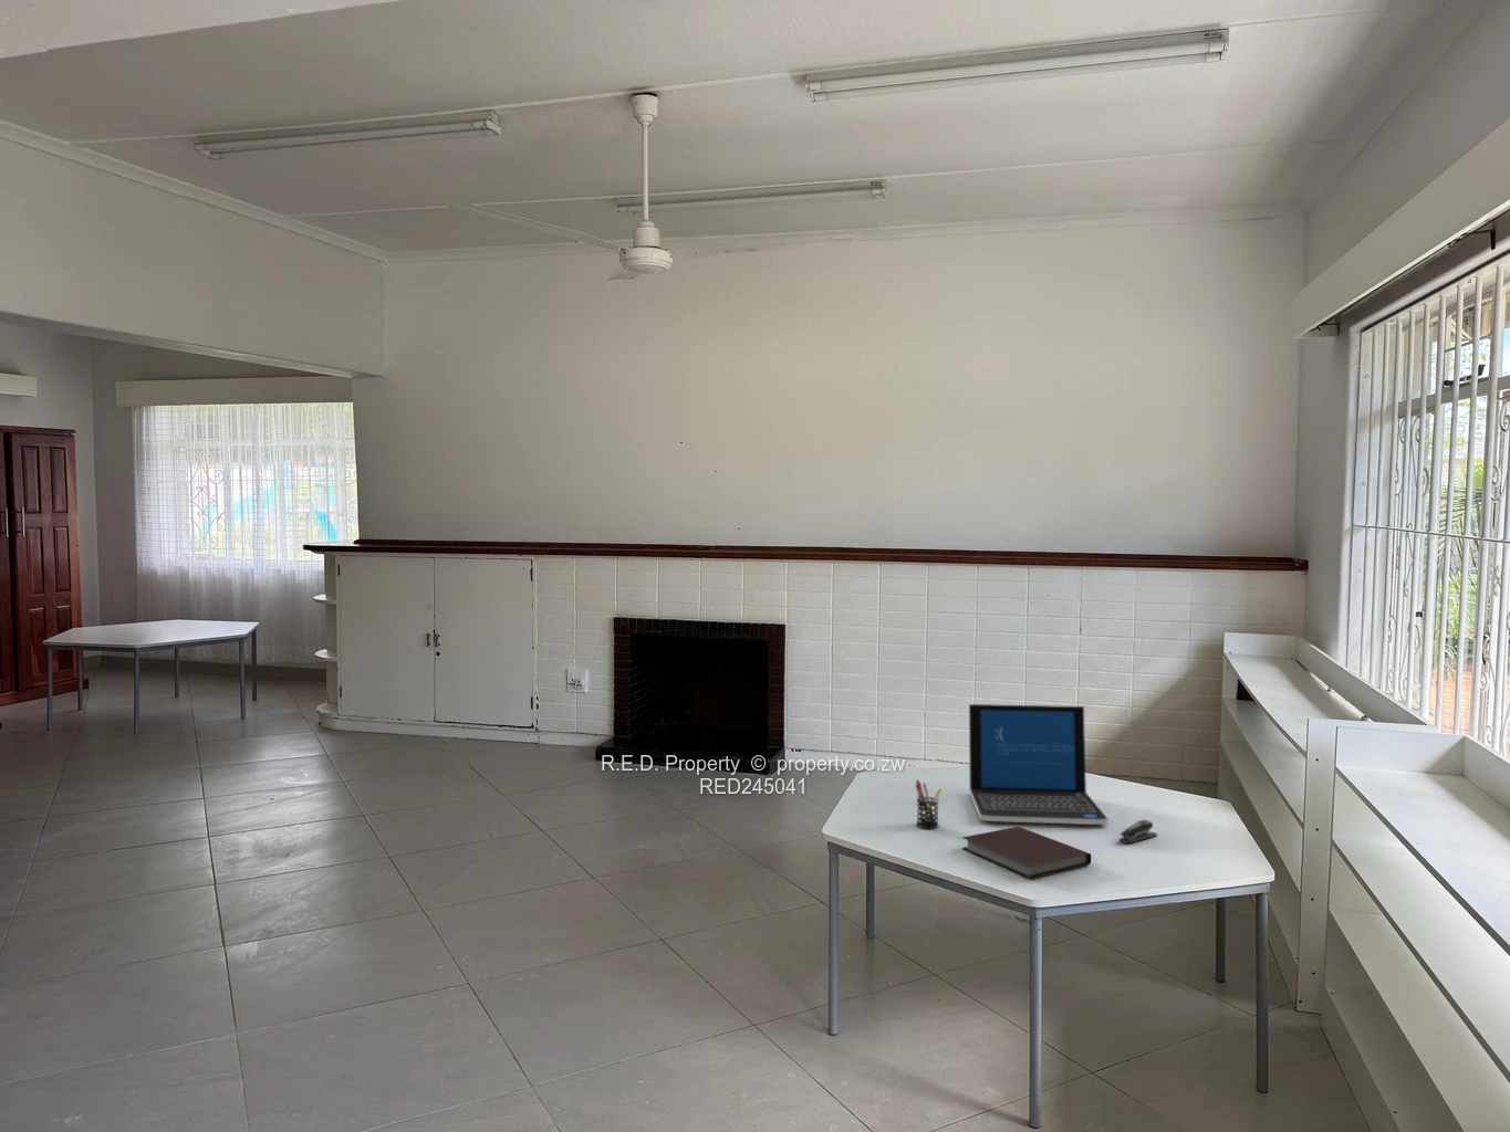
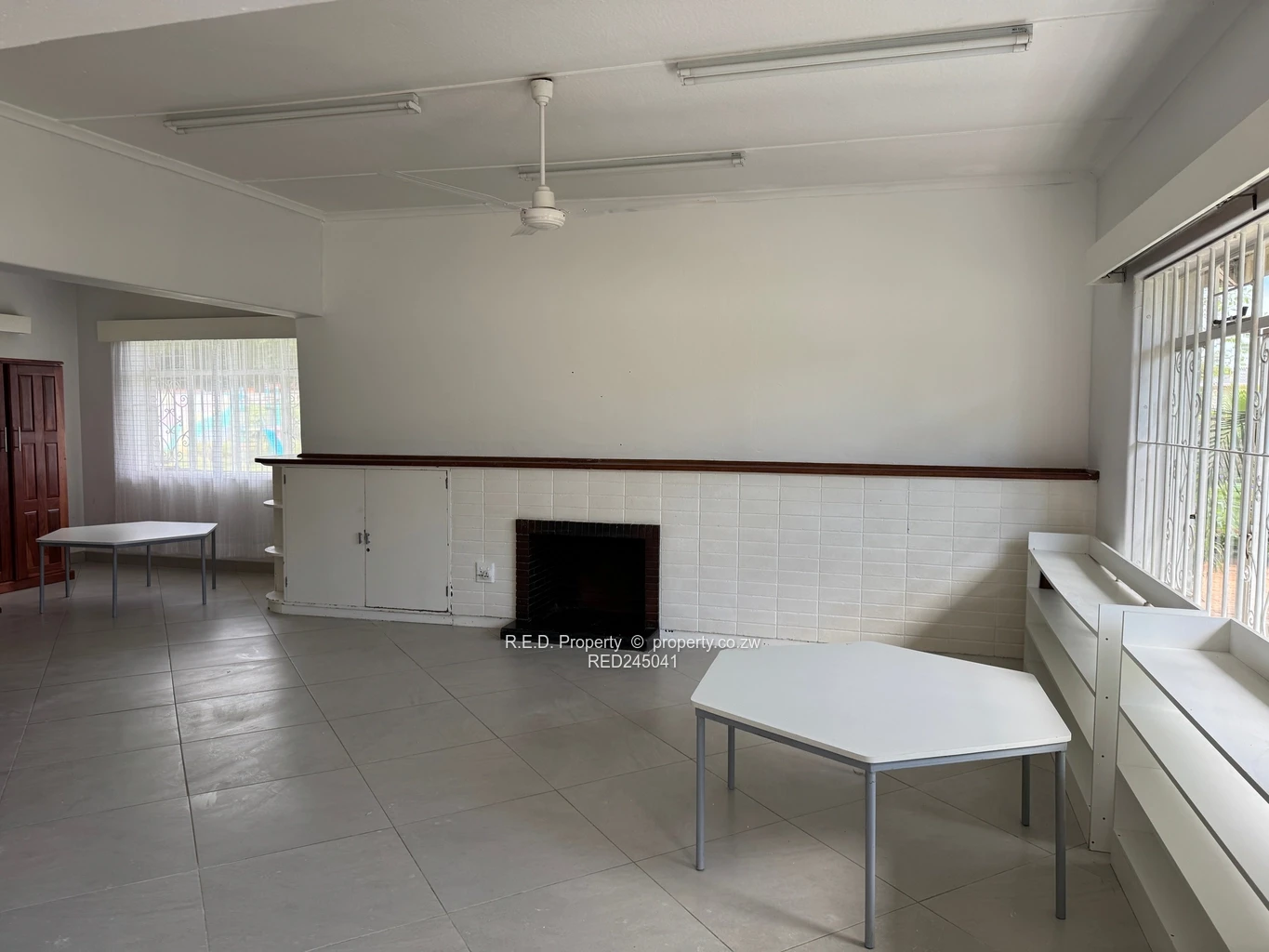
- laptop (1034, 761)
- pen holder (925, 804)
- notebook (1025, 850)
- stapler (1138, 830)
